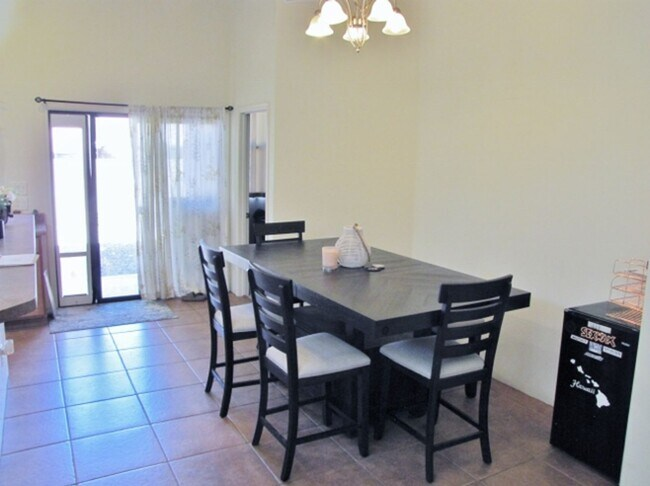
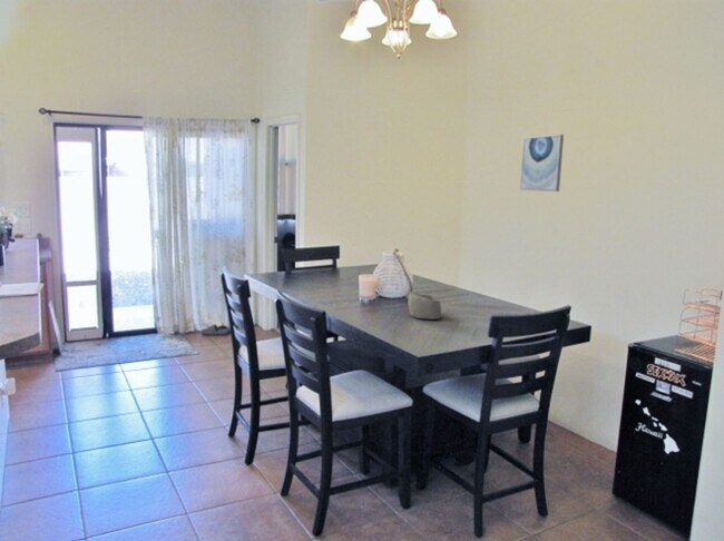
+ wall art (540, 164)
+ decorative bowl (424, 304)
